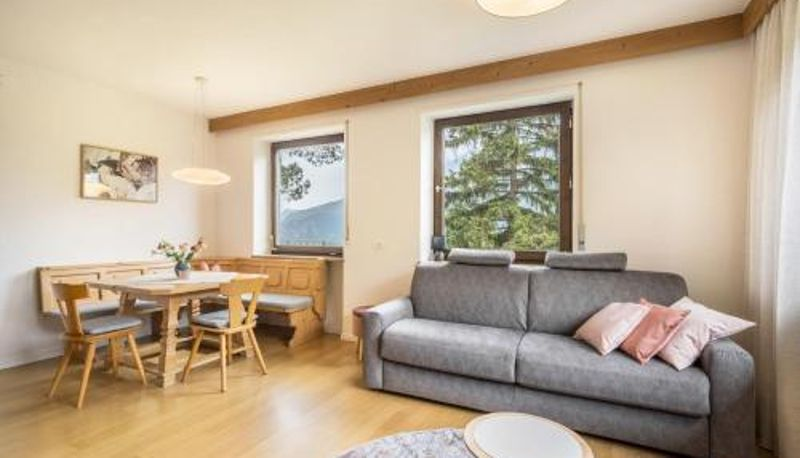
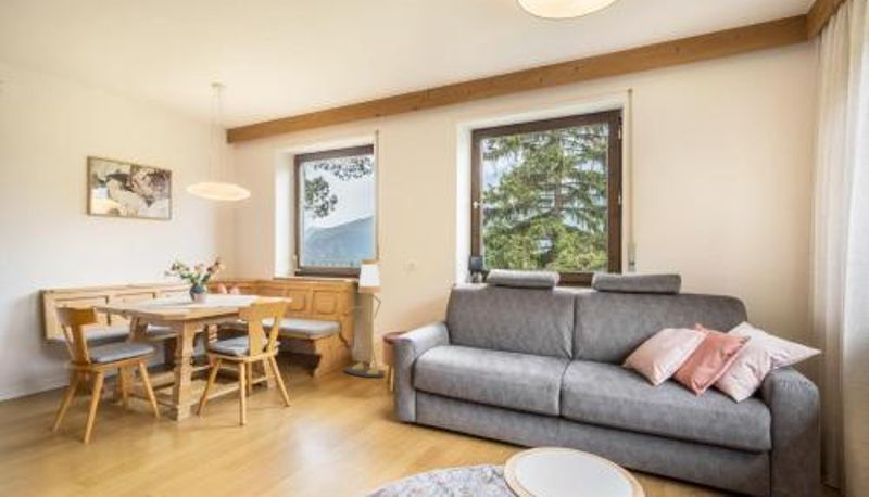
+ floor lamp (365, 298)
